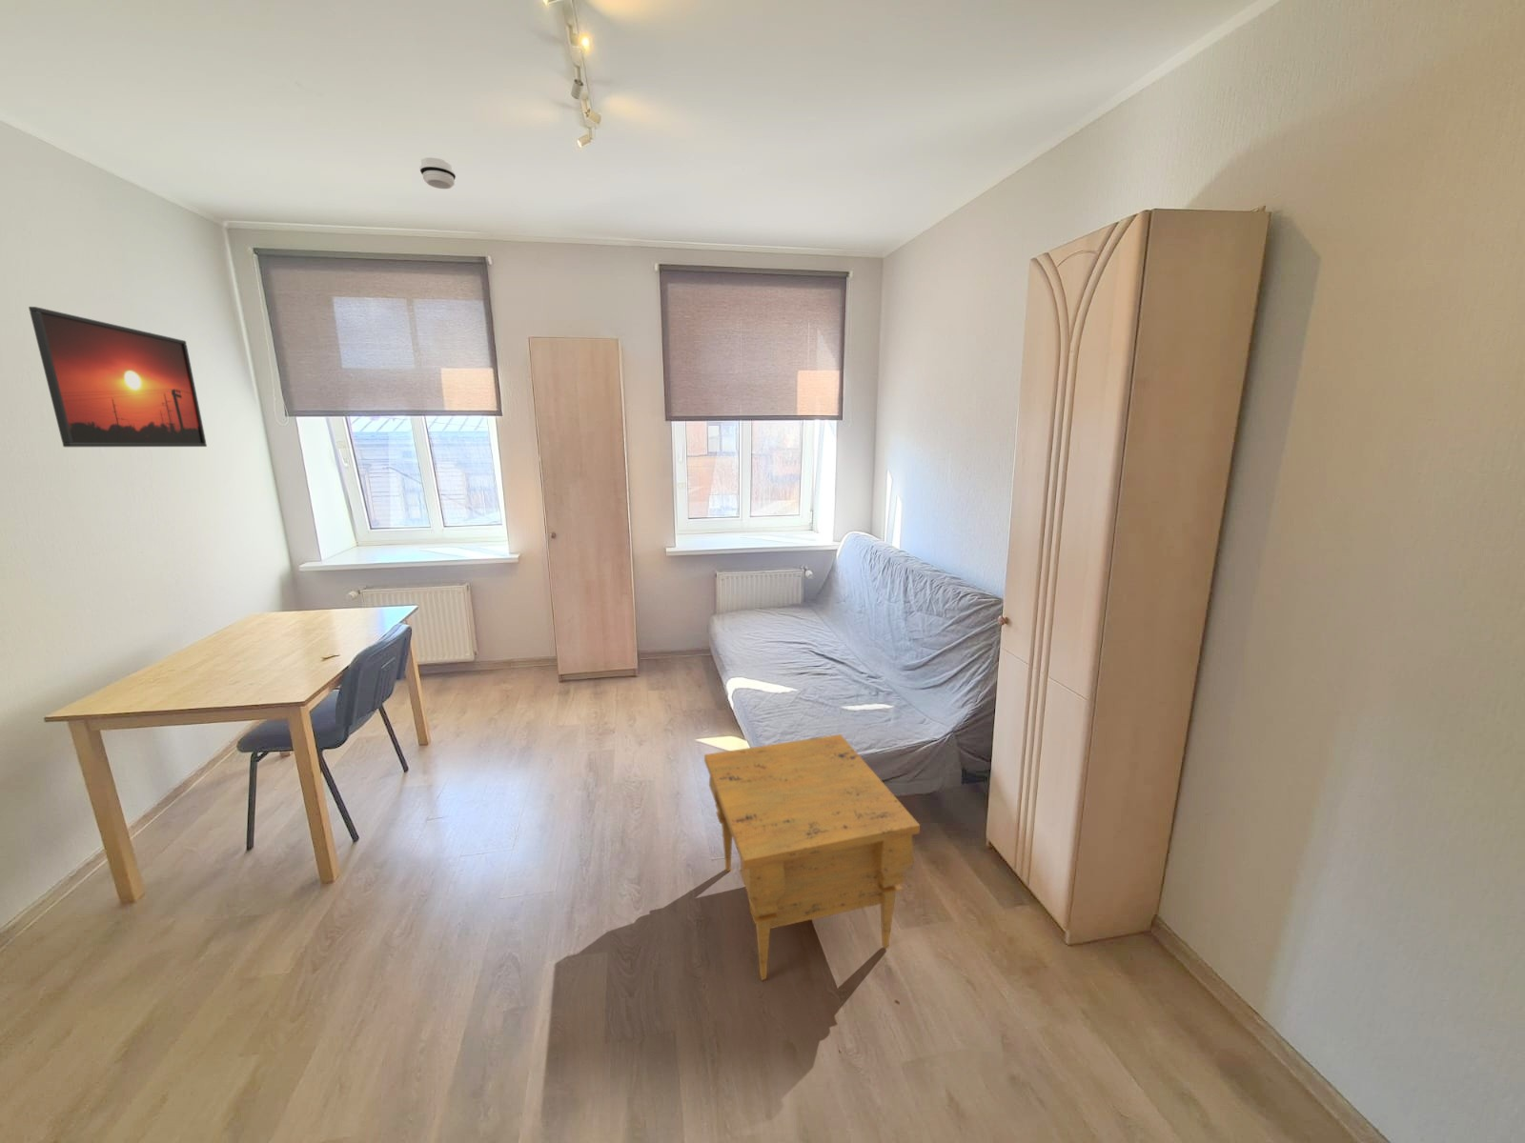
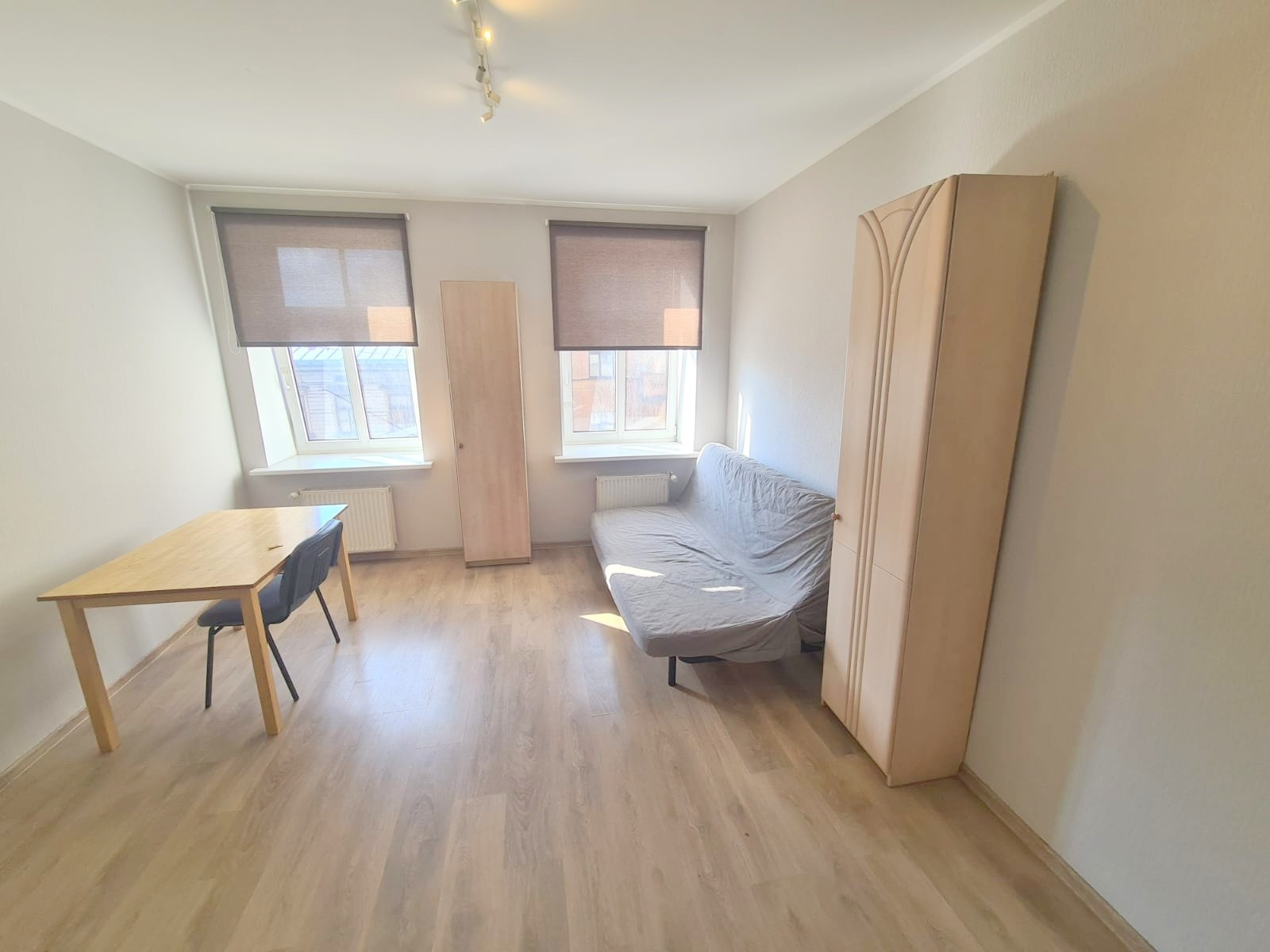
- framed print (132, 388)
- nightstand (800, 846)
- smoke detector (437, 173)
